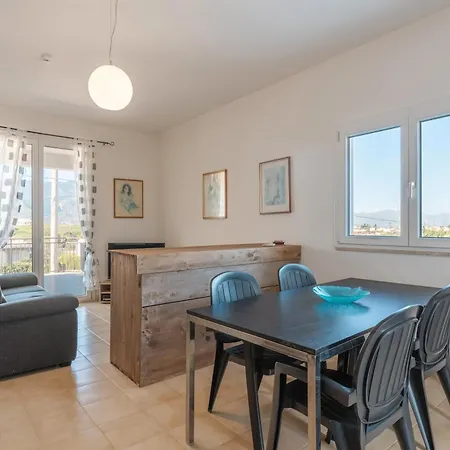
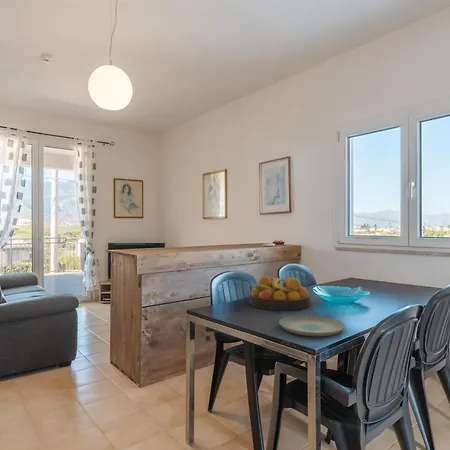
+ fruit bowl (279, 289)
+ plate (311, 325)
